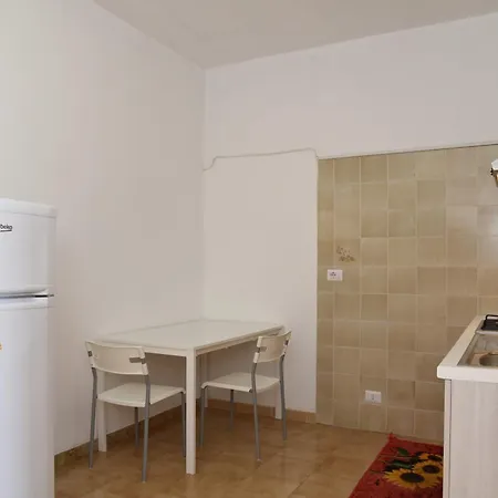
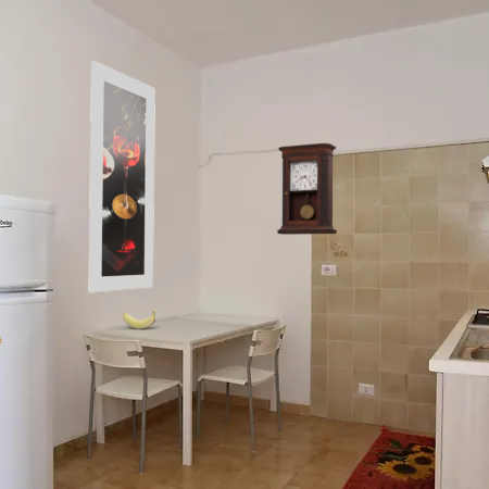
+ pendulum clock (305, 189)
+ banana (139, 319)
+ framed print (124, 181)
